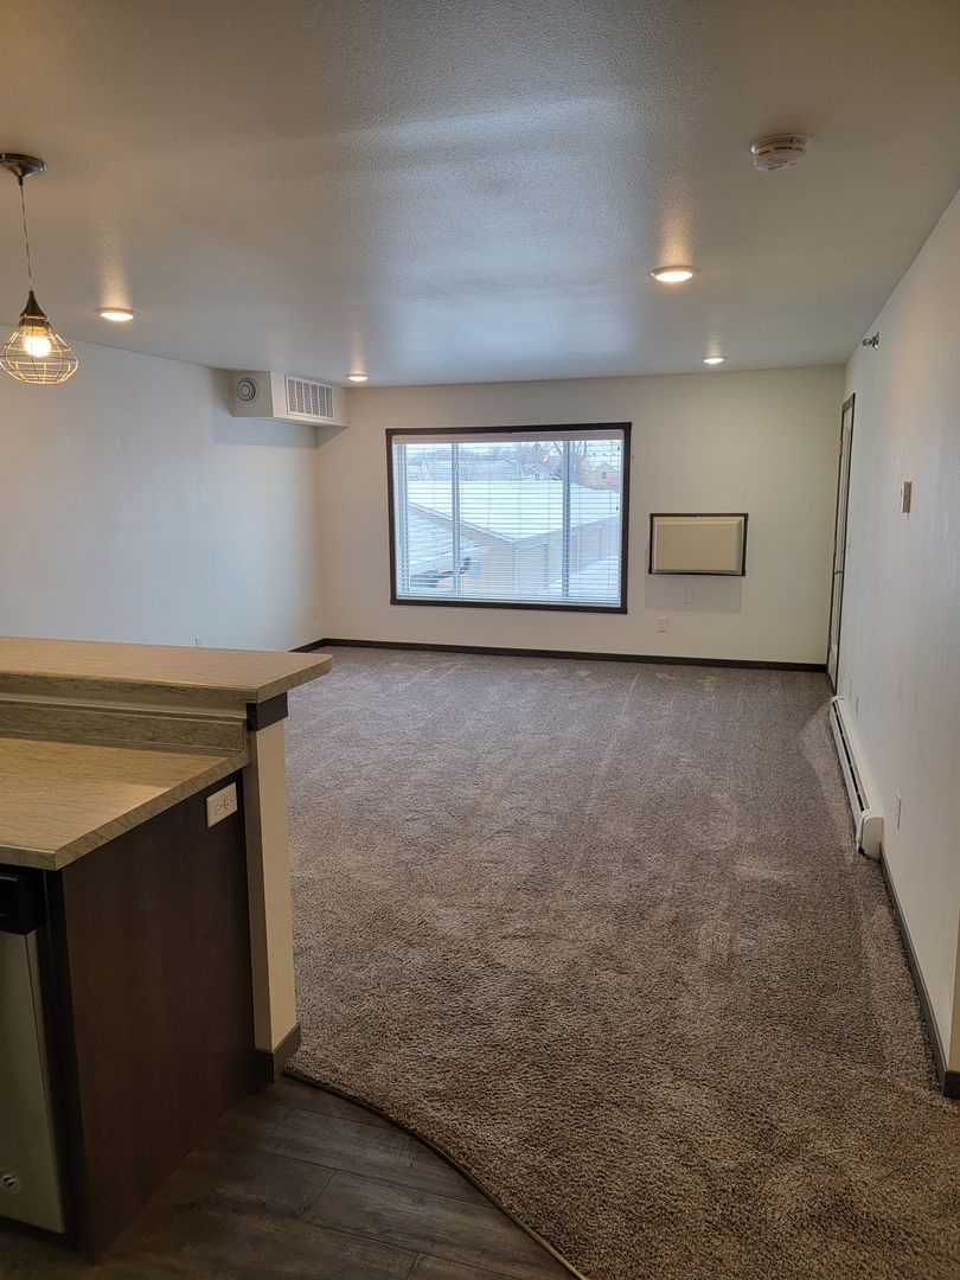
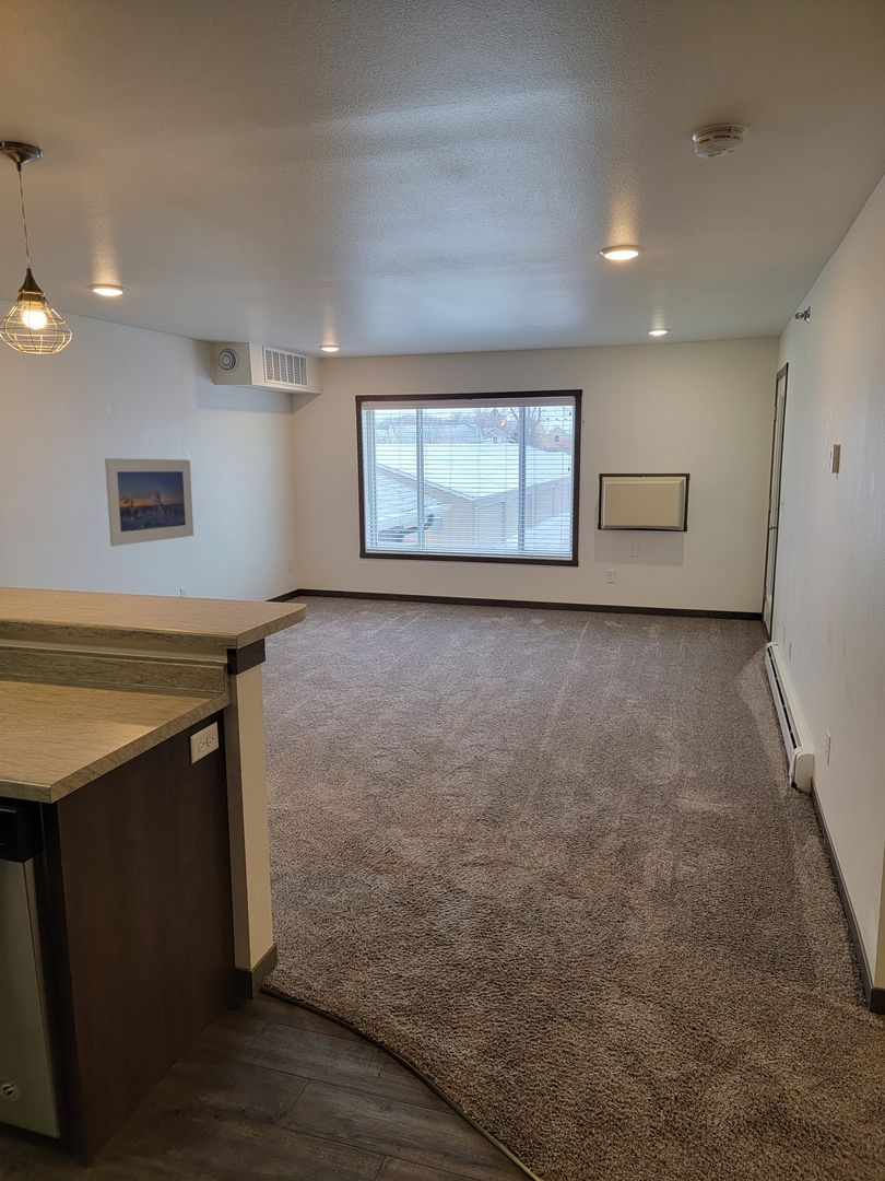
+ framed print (152, 500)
